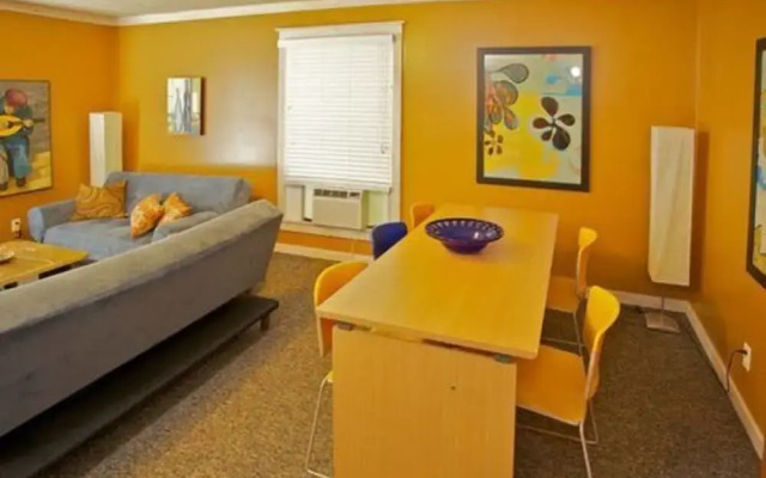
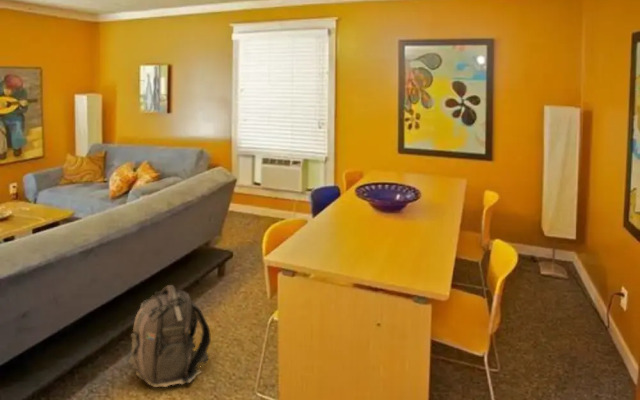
+ backpack (169, 330)
